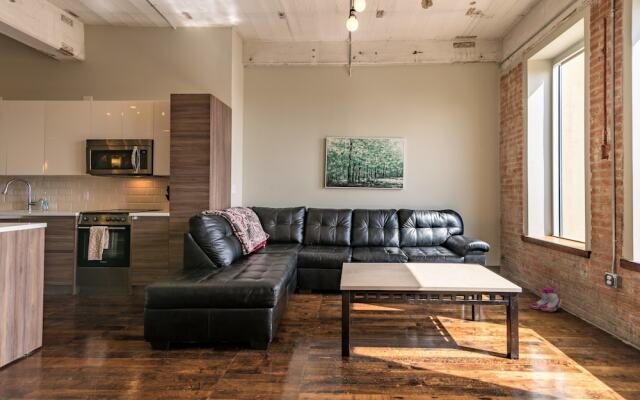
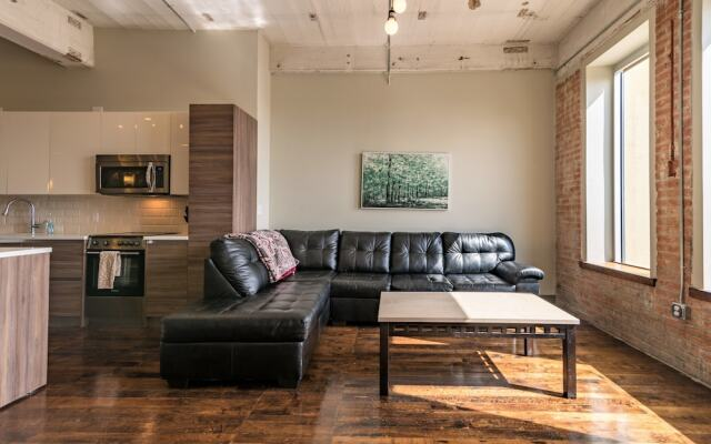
- boots (546, 297)
